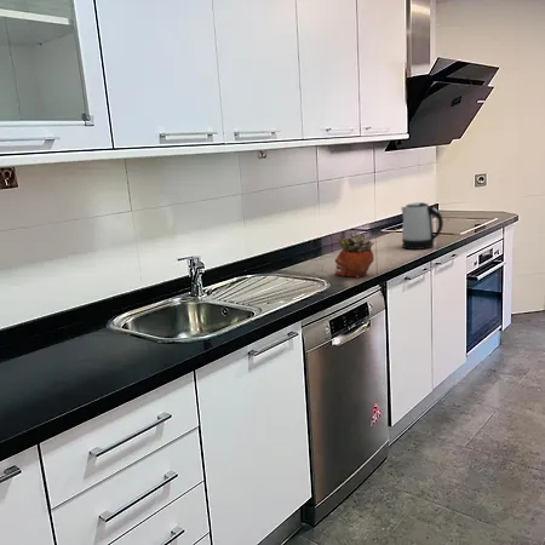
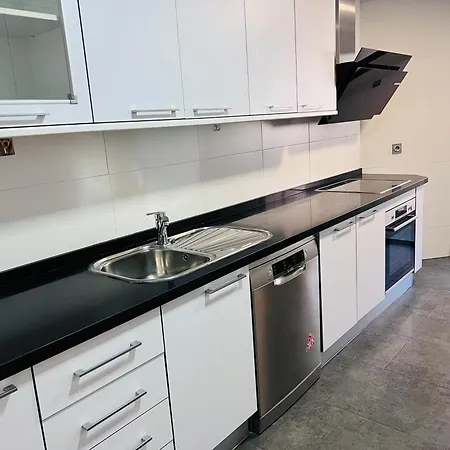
- succulent planter (351, 253)
- kettle (421, 224)
